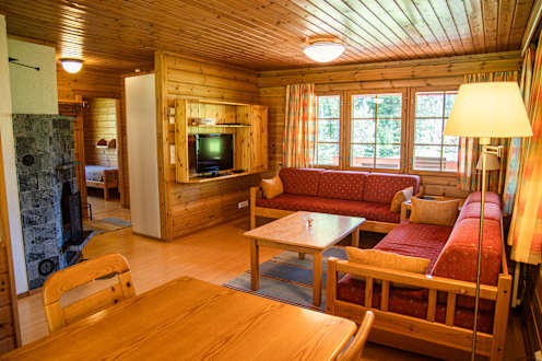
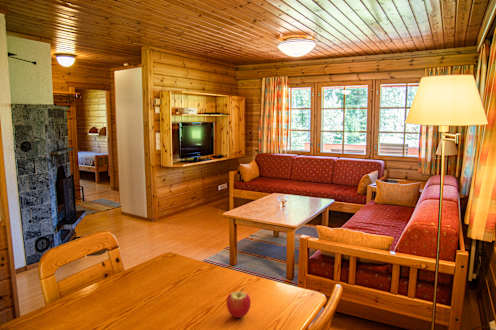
+ apple (238, 301)
